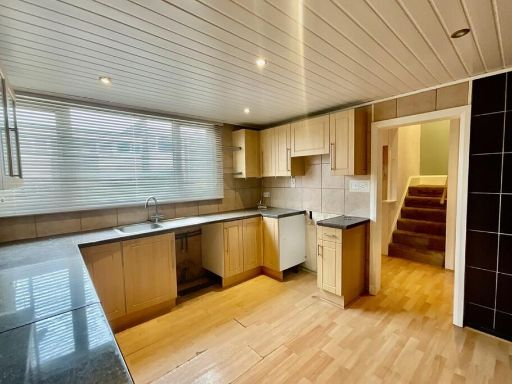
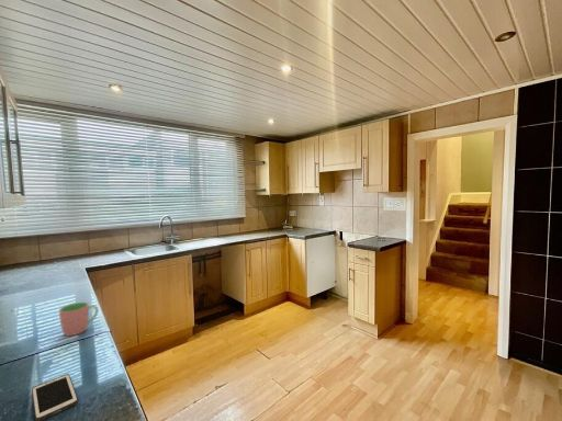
+ cup (79, 318)
+ cell phone (54, 395)
